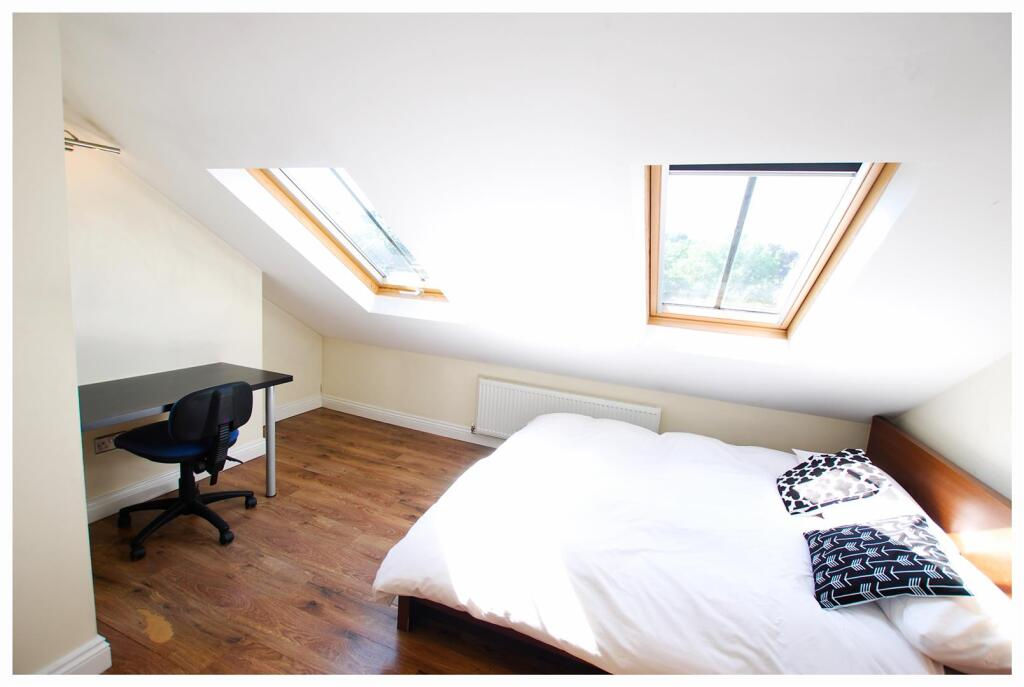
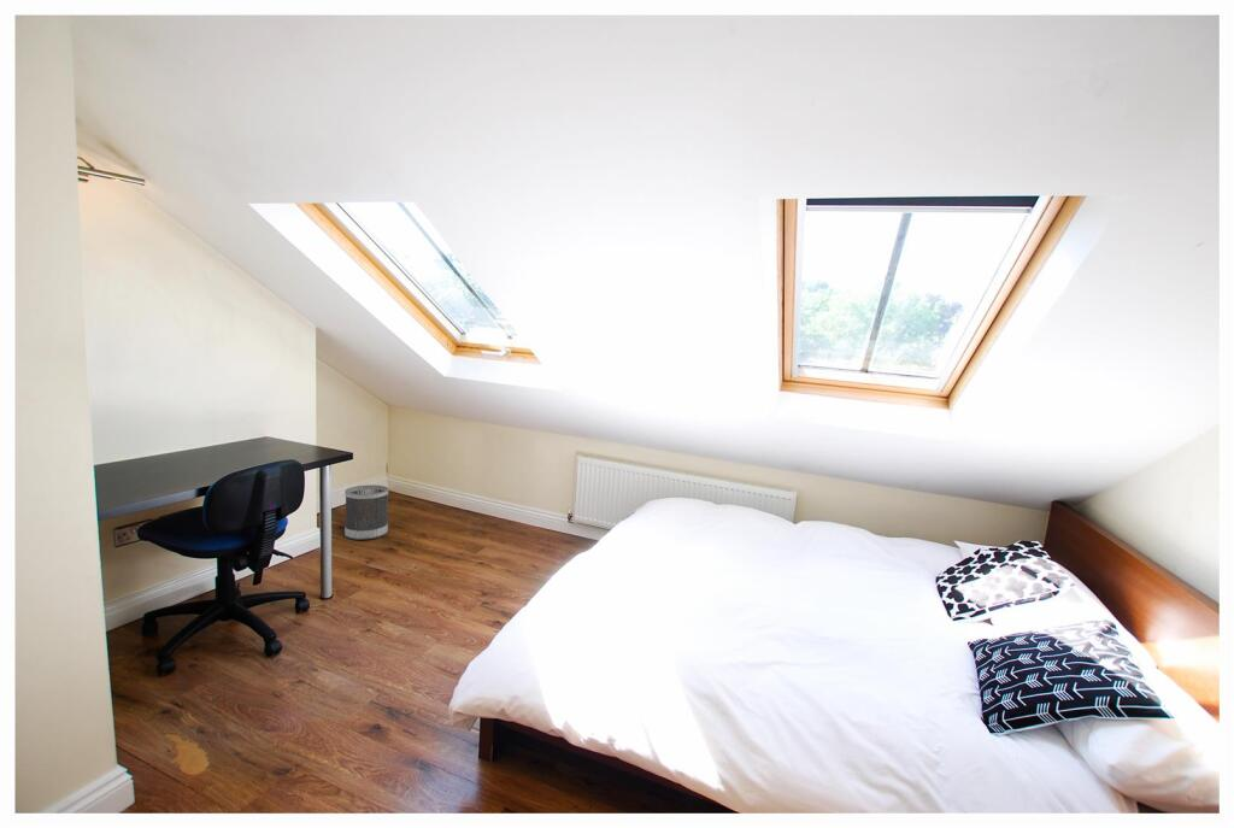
+ wastebasket (366, 511)
